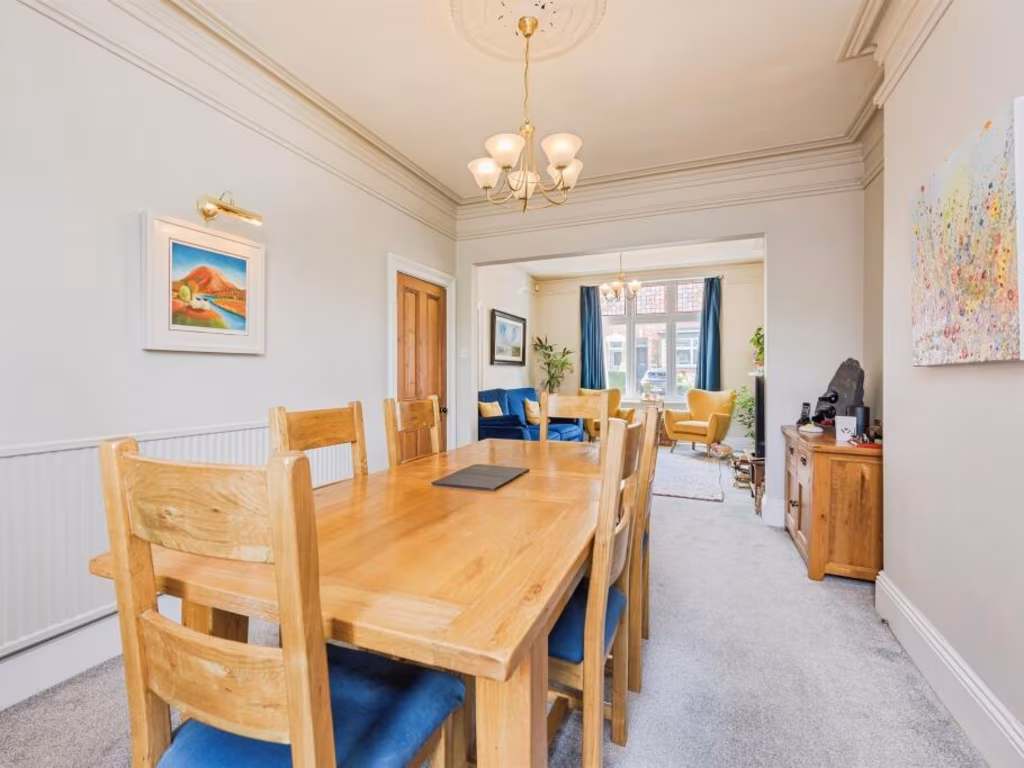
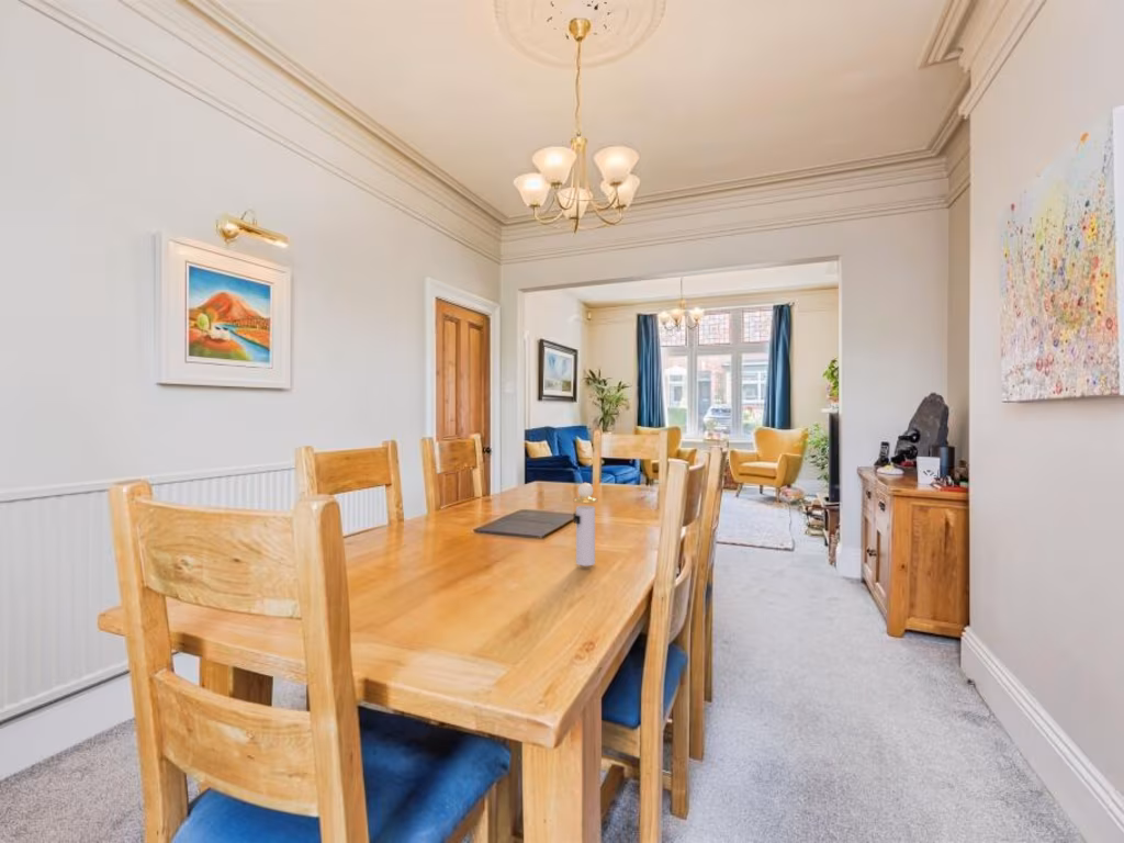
+ perfume bottle (585, 524)
